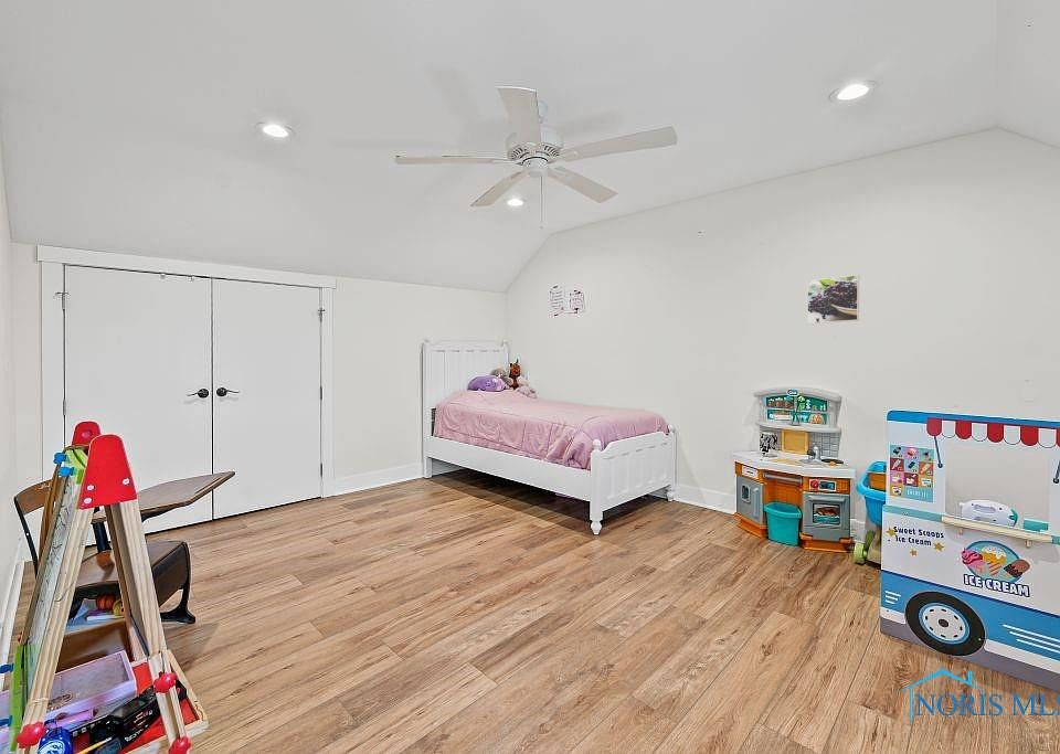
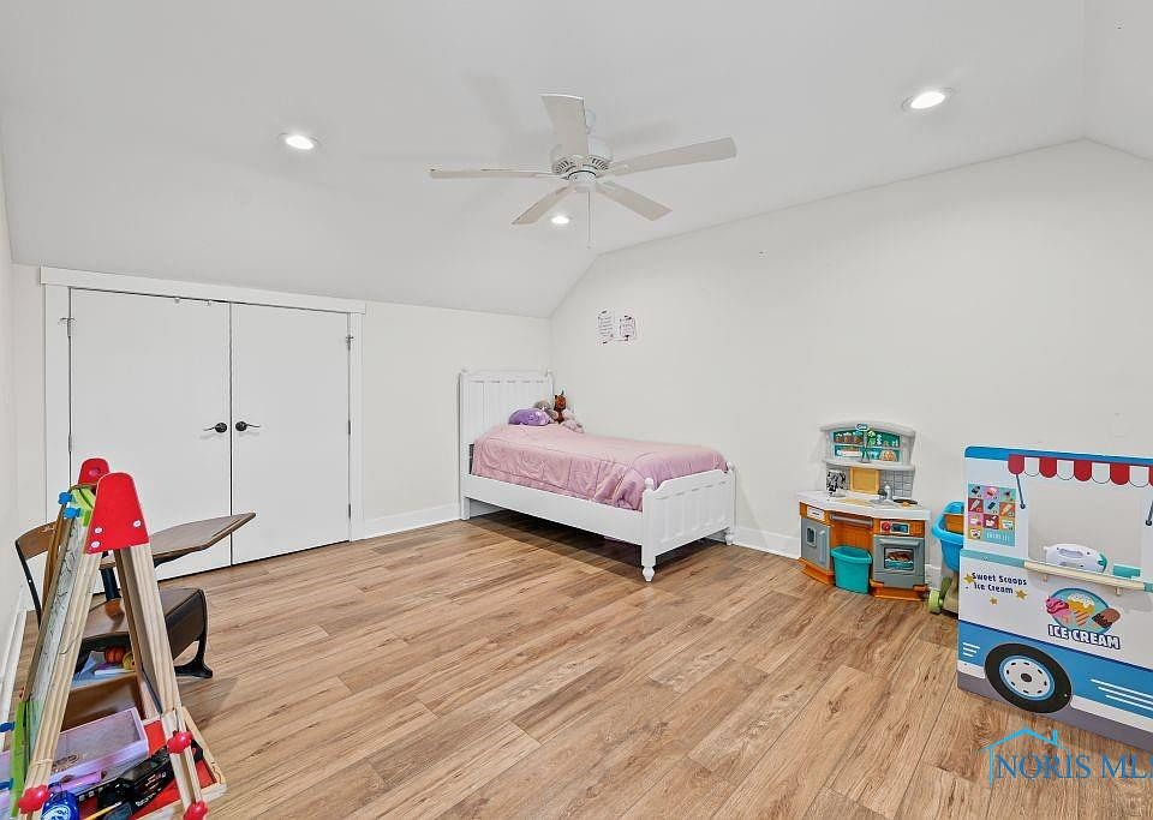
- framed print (831, 299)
